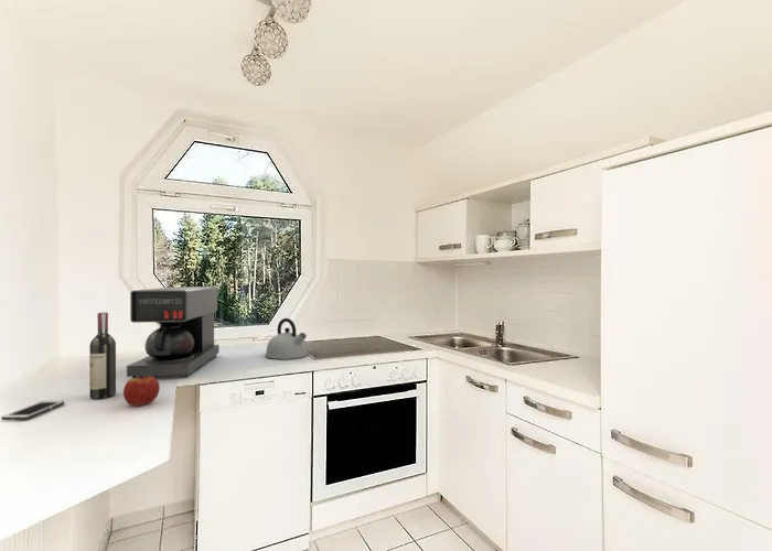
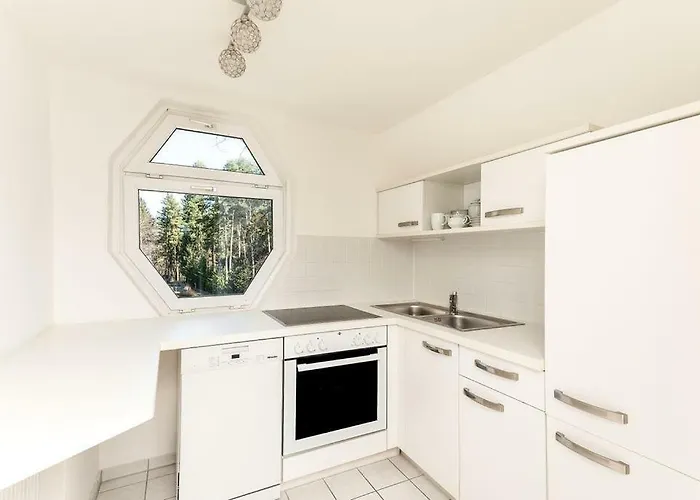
- cell phone (34, 410)
- coffee maker (179, 327)
- kettle (288, 336)
- wine bottle (103, 354)
- apple (141, 388)
